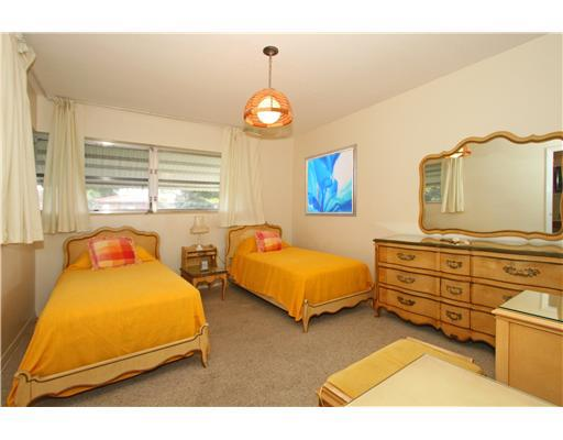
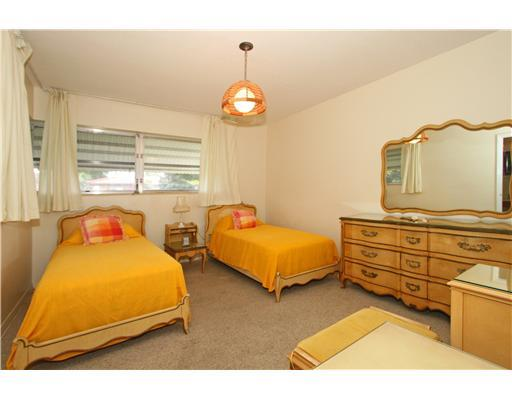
- wall art (327, 184)
